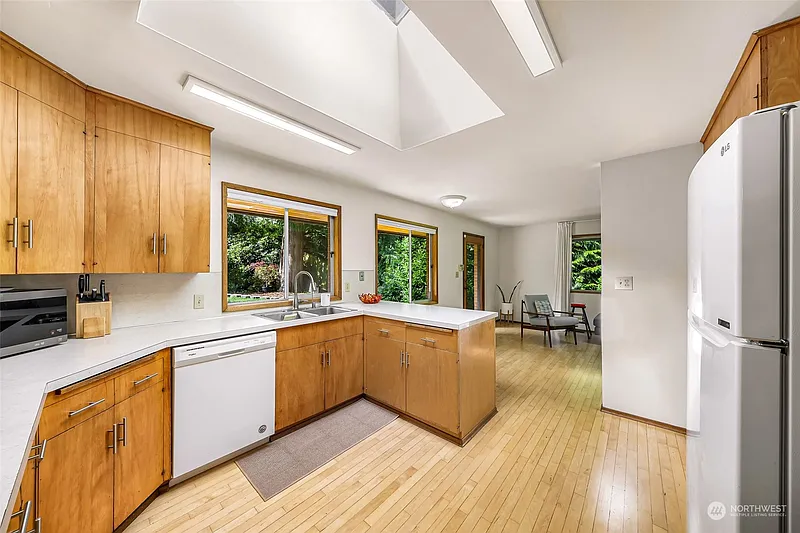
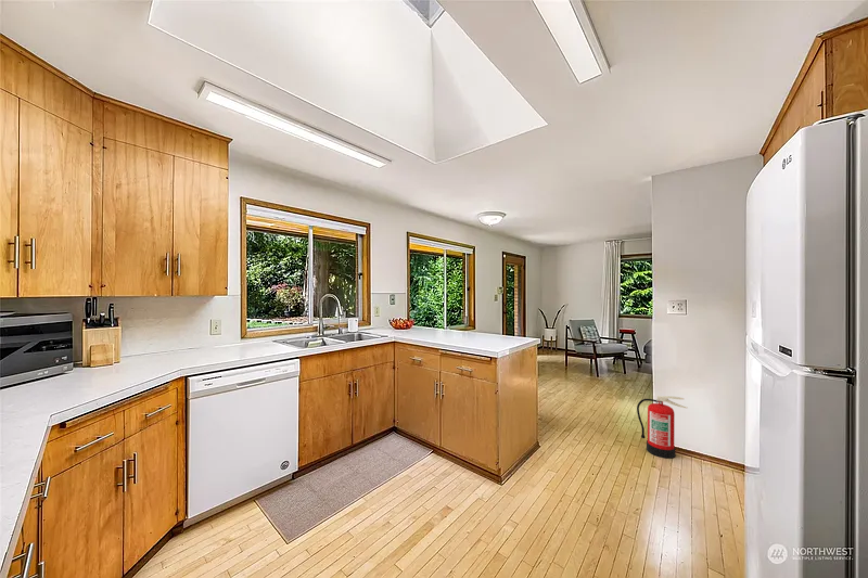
+ fire extinguisher (661, 423)
